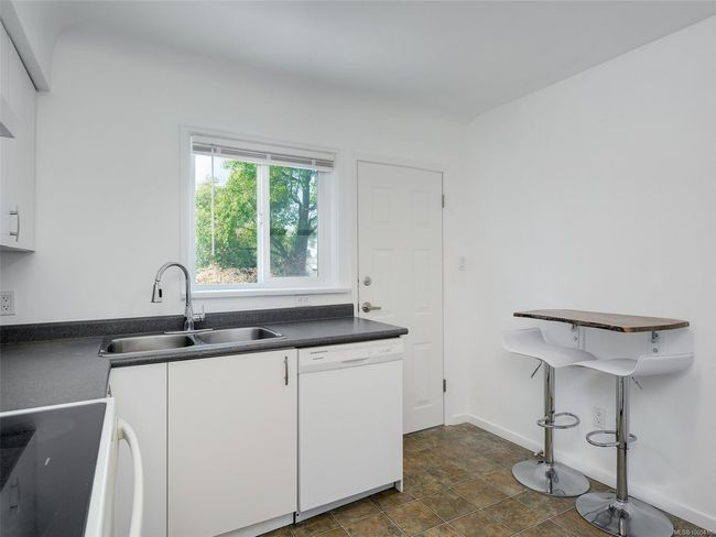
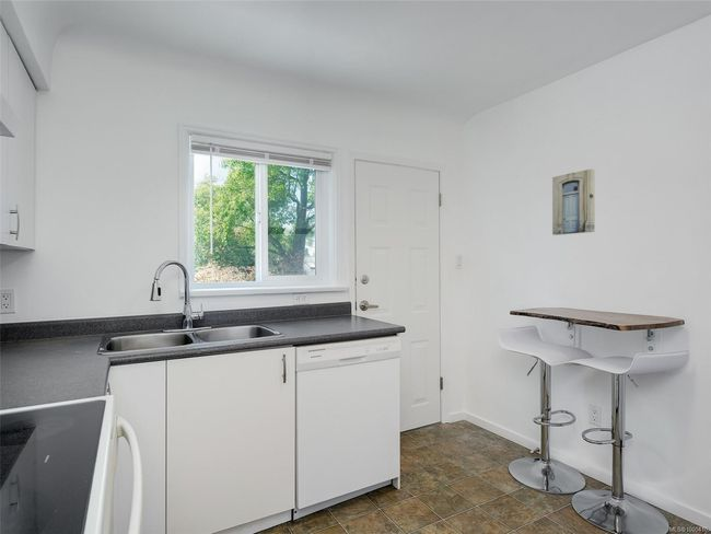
+ wall art (572, 202)
